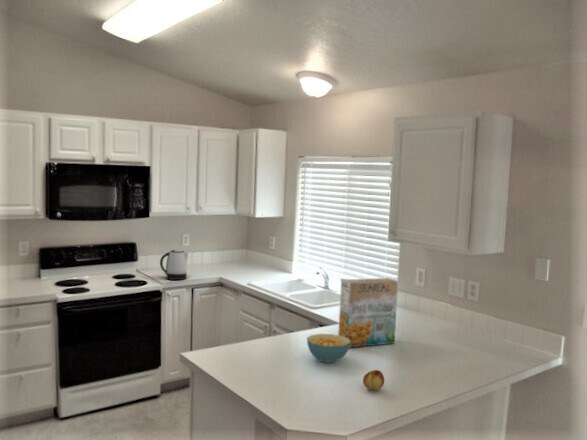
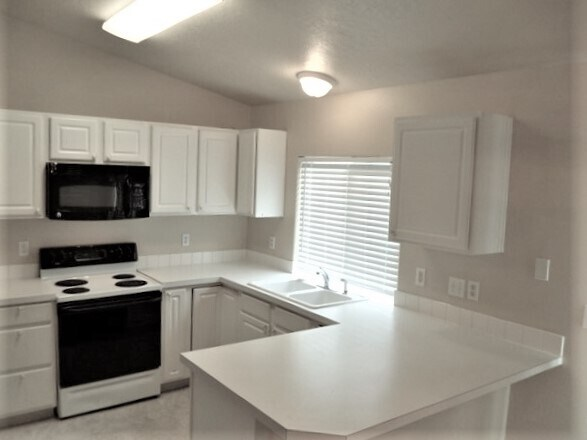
- kettle (173, 264)
- fruit (374, 379)
- cereal box (368, 311)
- cereal bowl (327, 350)
